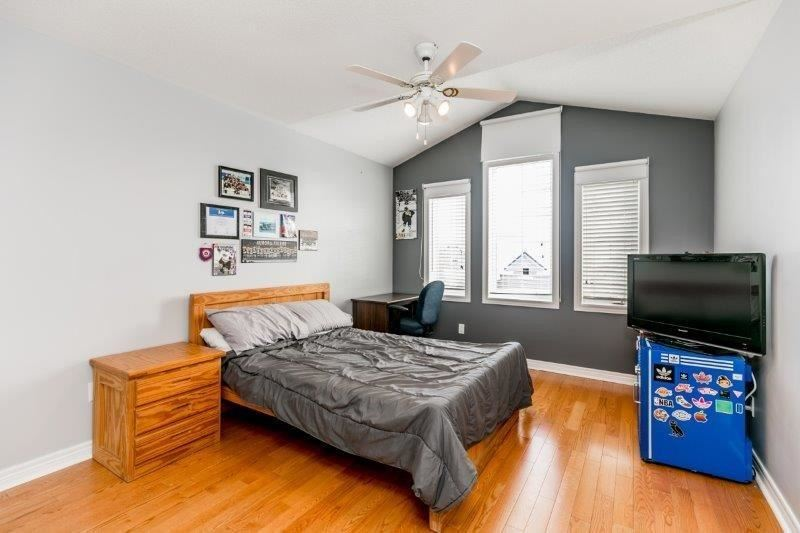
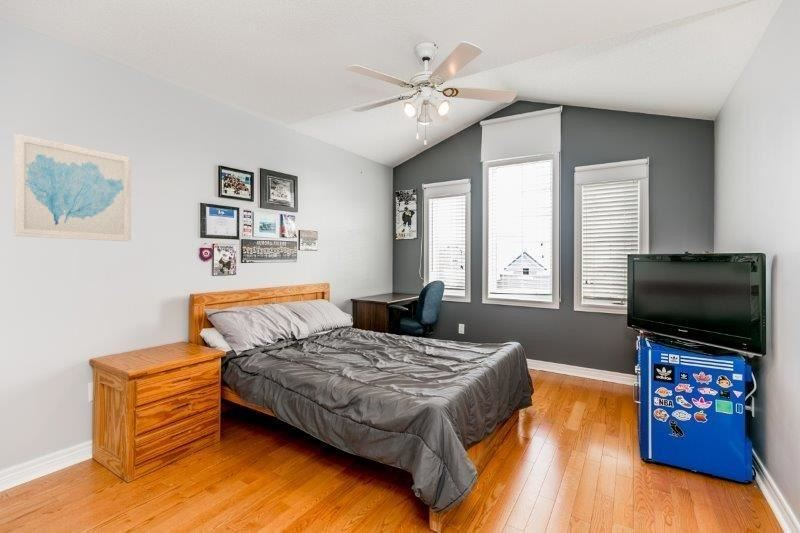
+ wall art (78, 192)
